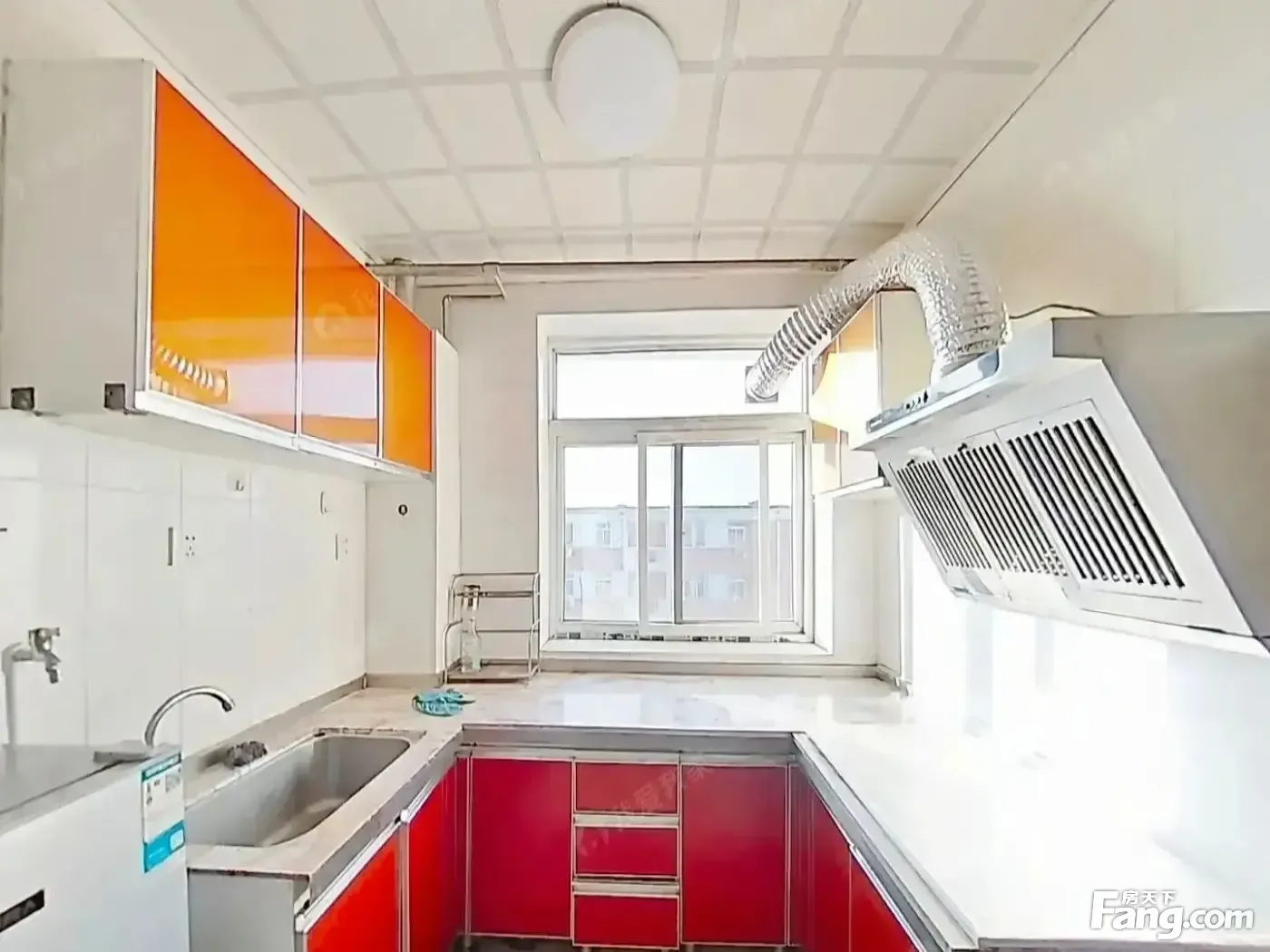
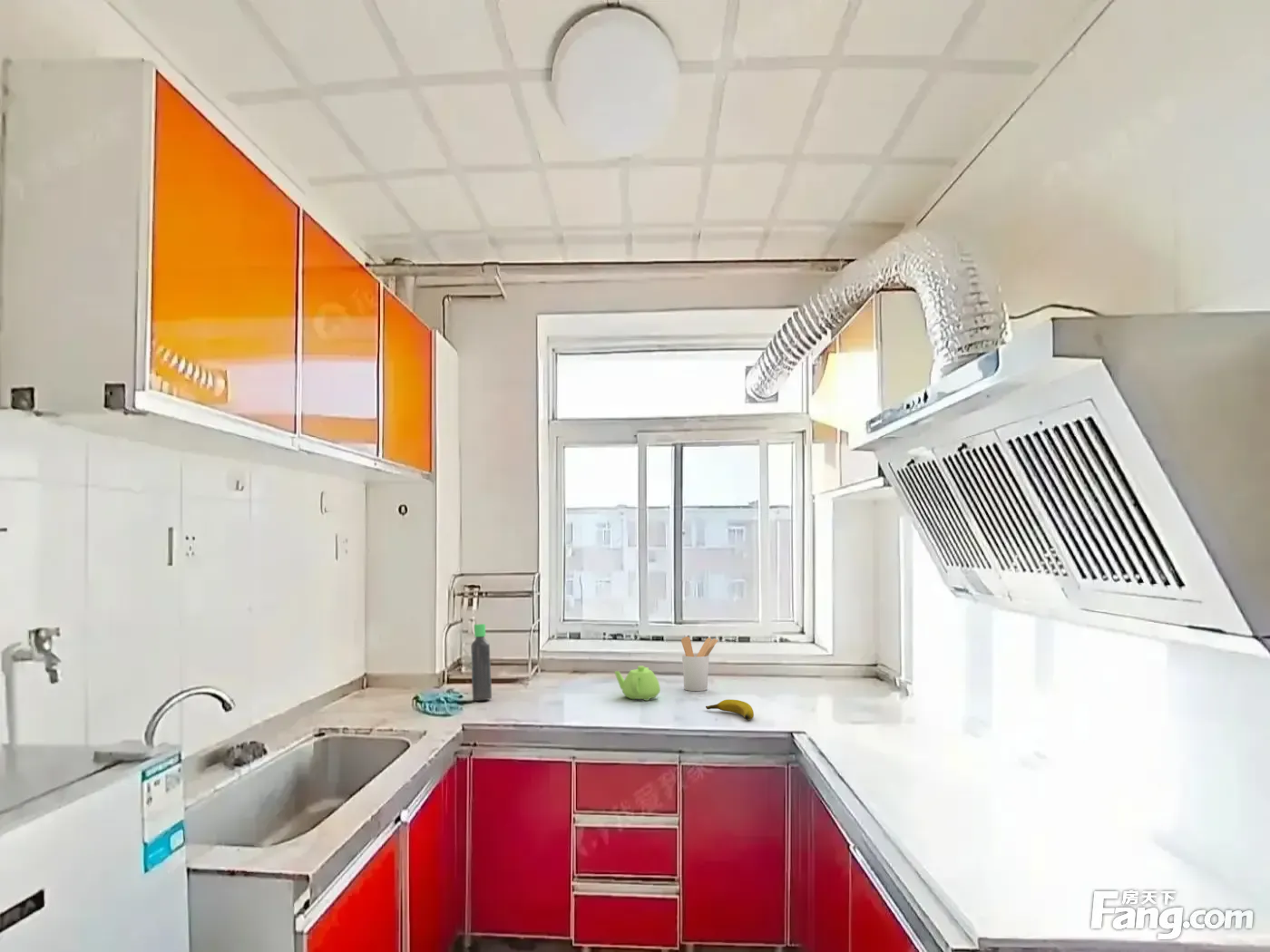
+ teapot (637, 682)
+ utensil holder (700, 662)
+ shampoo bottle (481, 661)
+ banana (733, 707)
